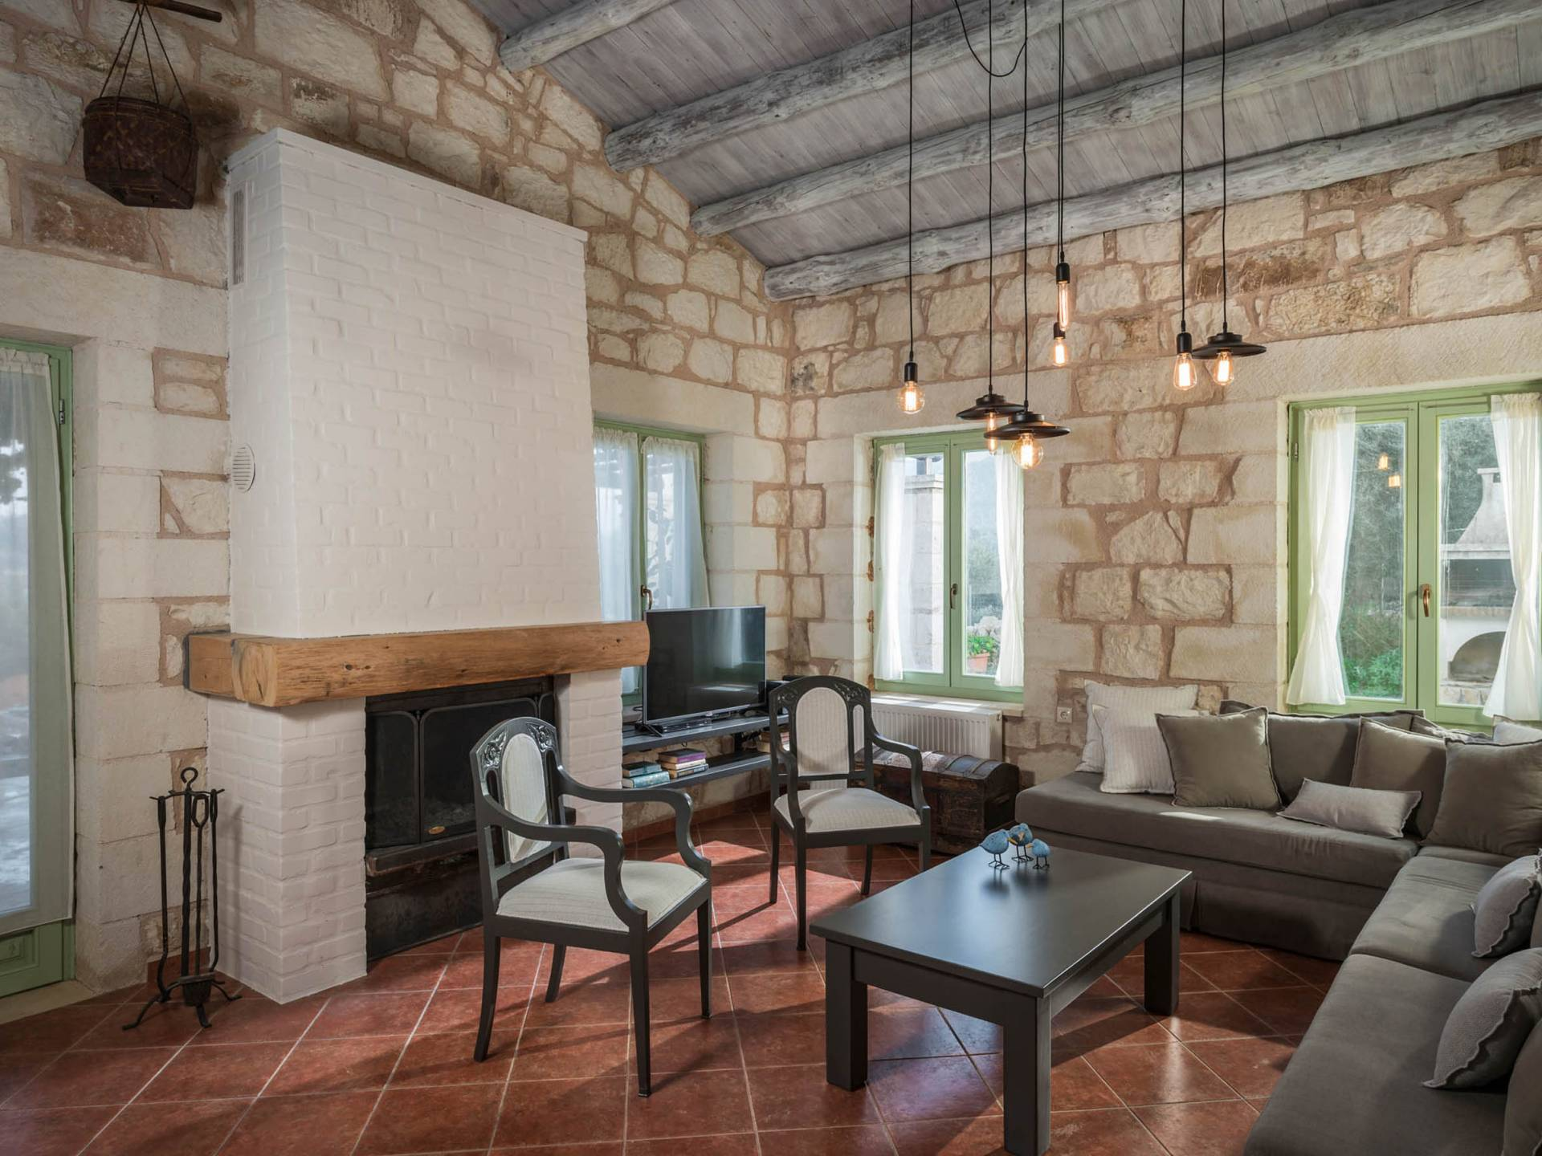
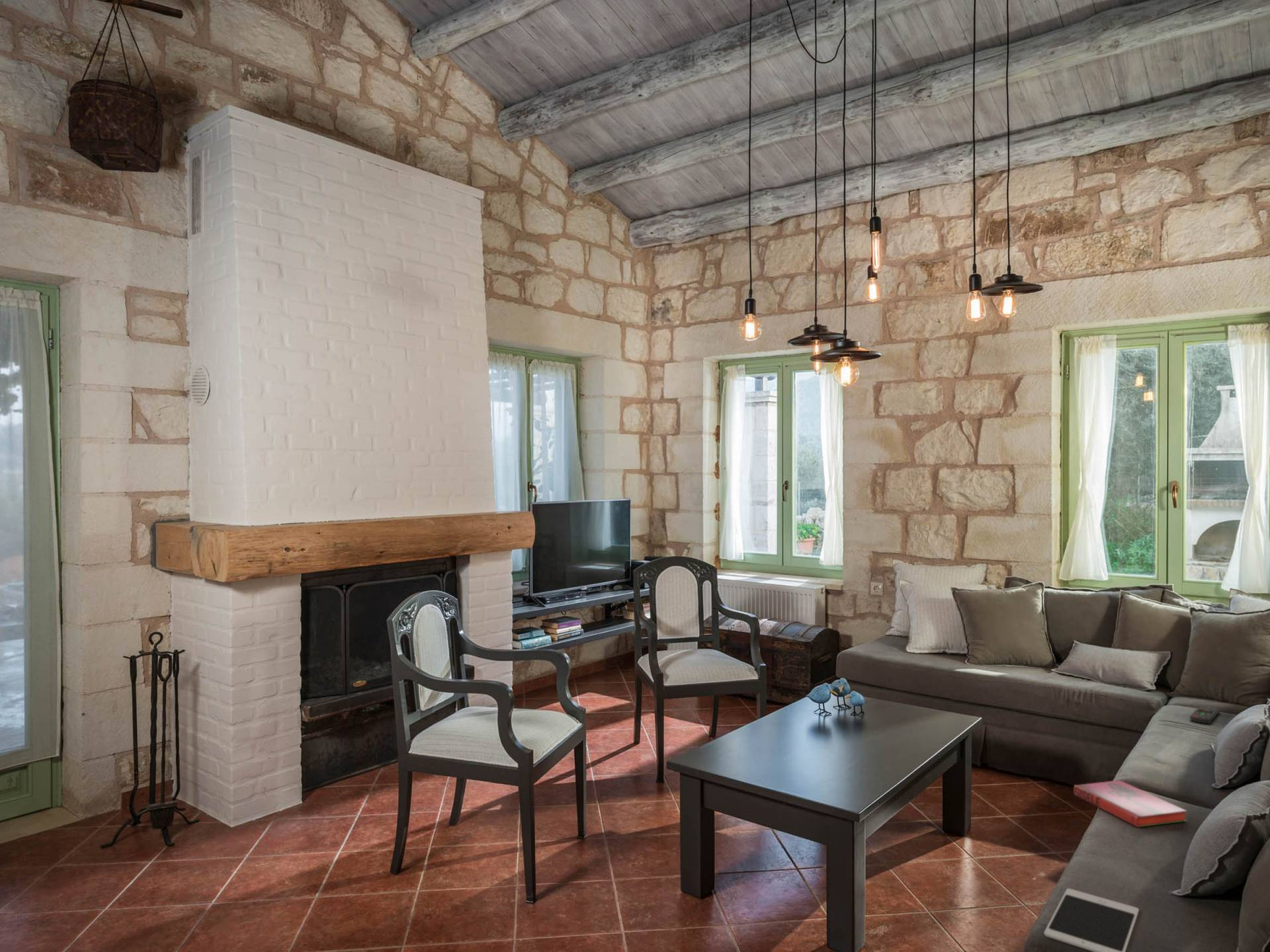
+ hardback book (1128, 802)
+ tablet (1092, 922)
+ remote control (1205, 713)
